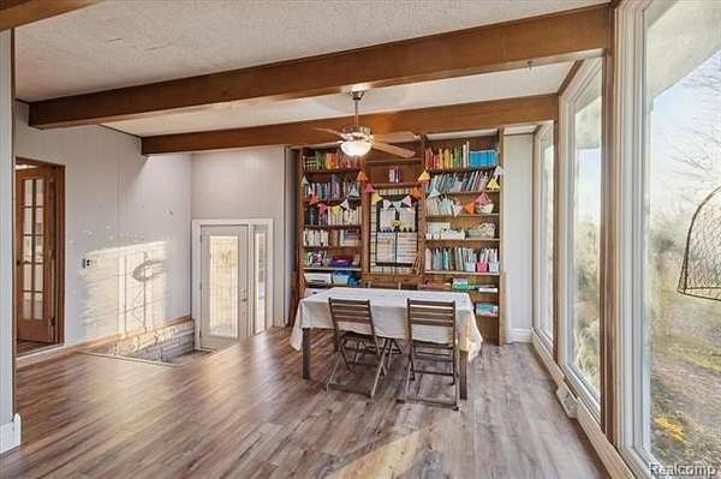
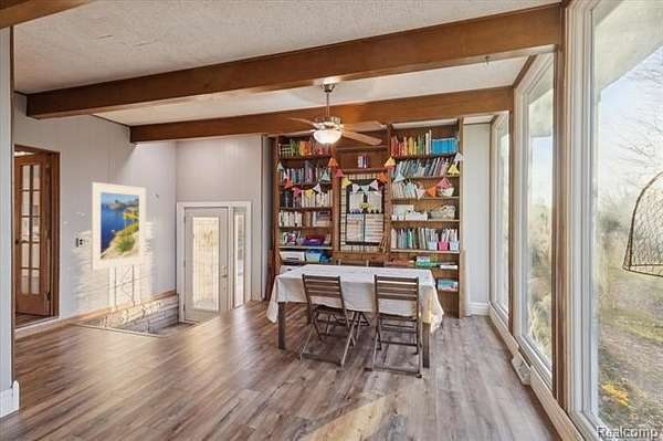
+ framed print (120, 225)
